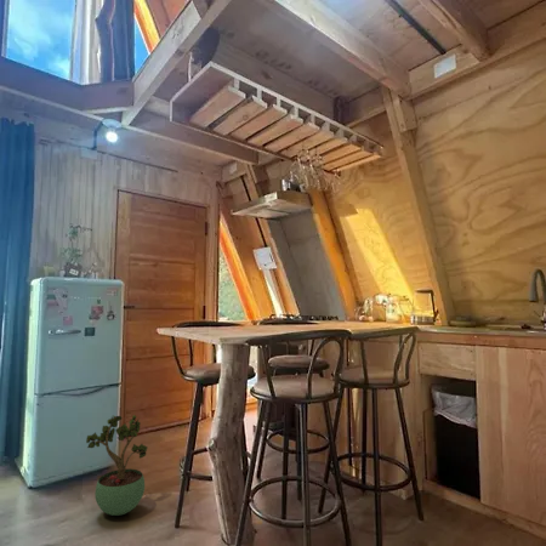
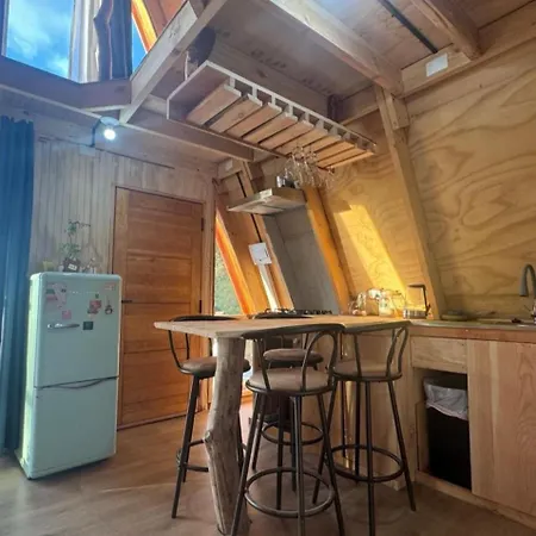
- potted plant (118, 465)
